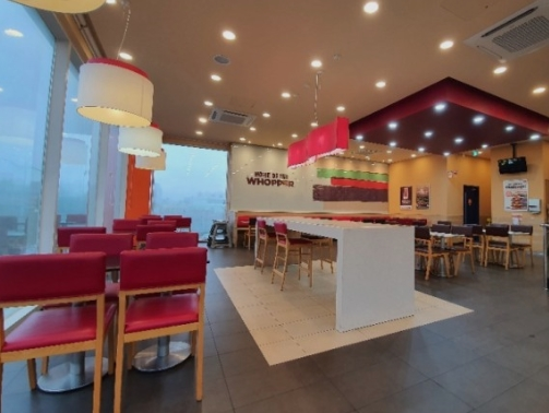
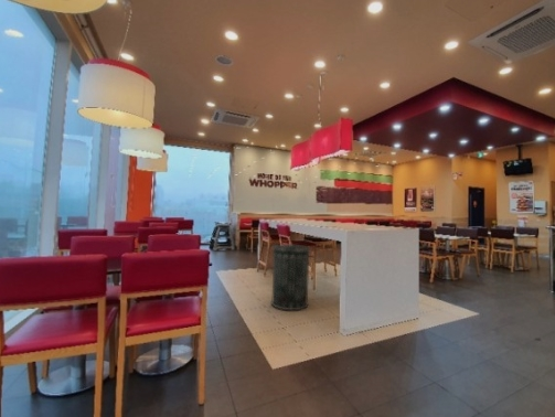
+ trash can (290, 272)
